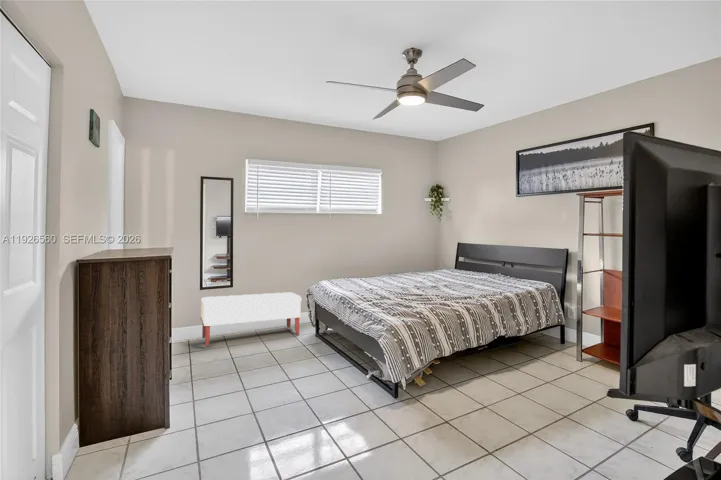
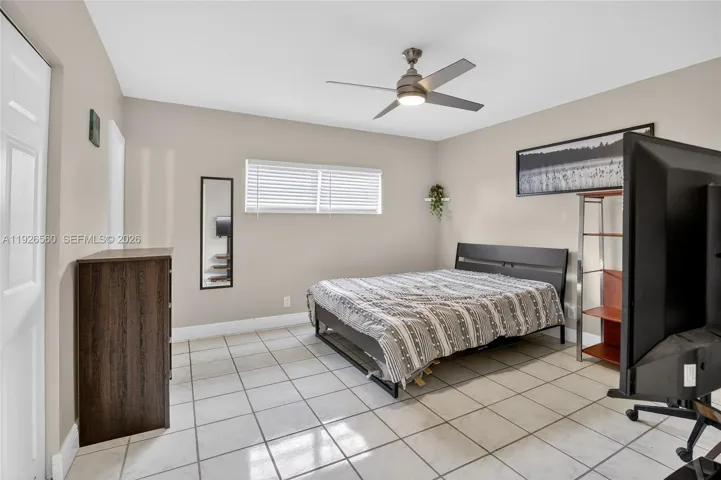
- bench (252, 316)
